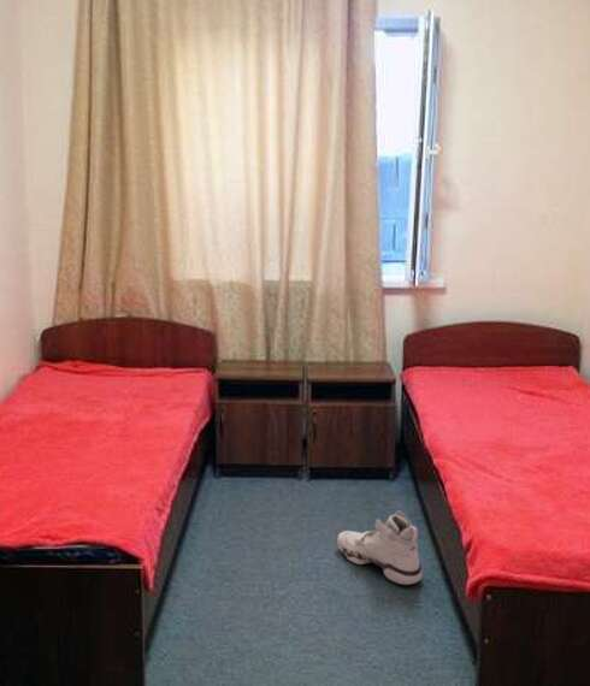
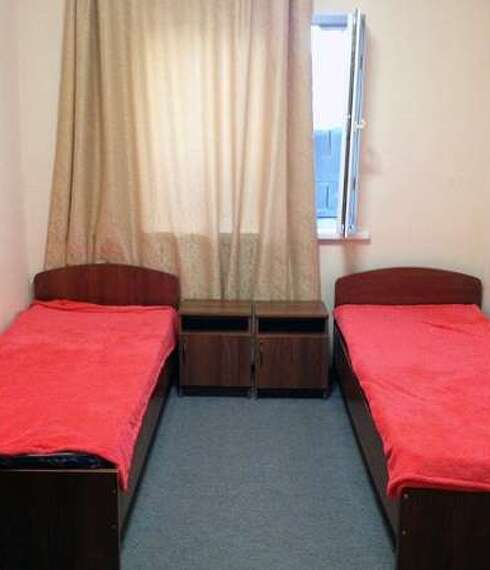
- sneaker (378, 537)
